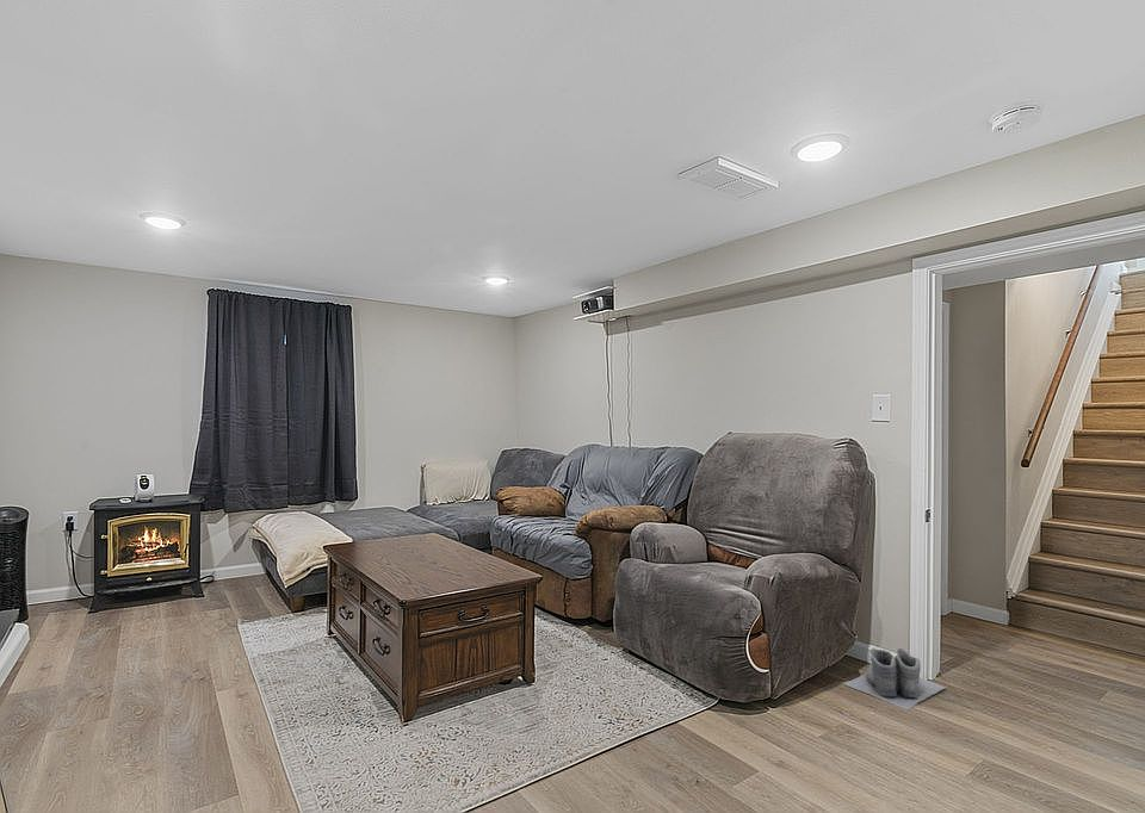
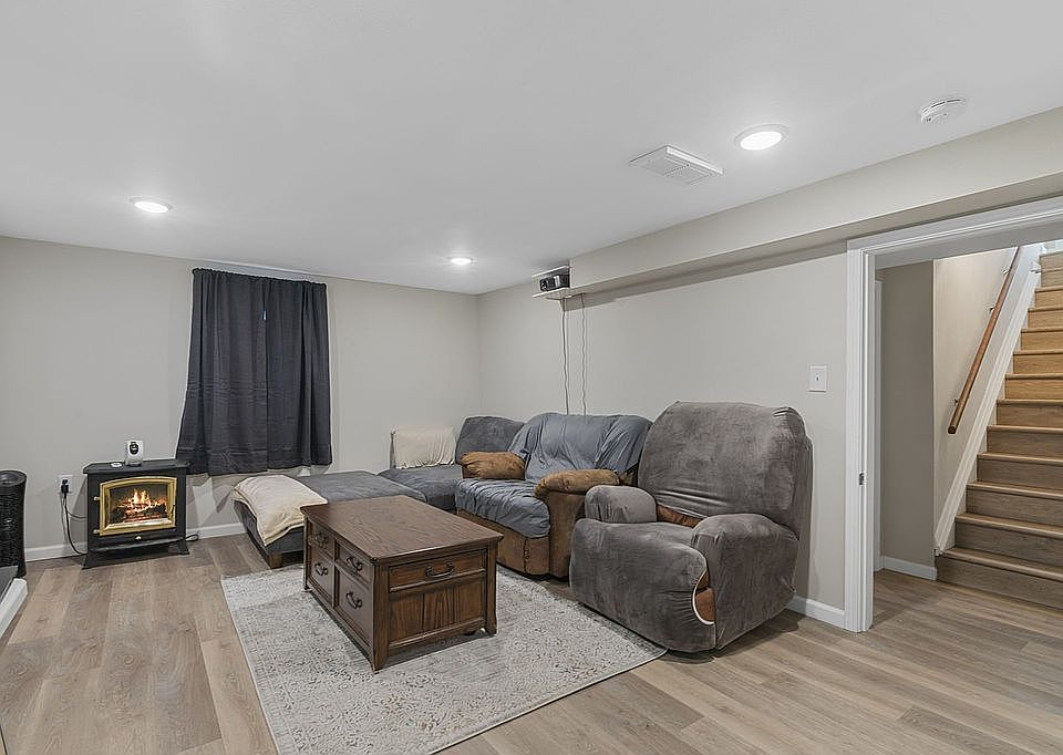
- boots (893, 666)
